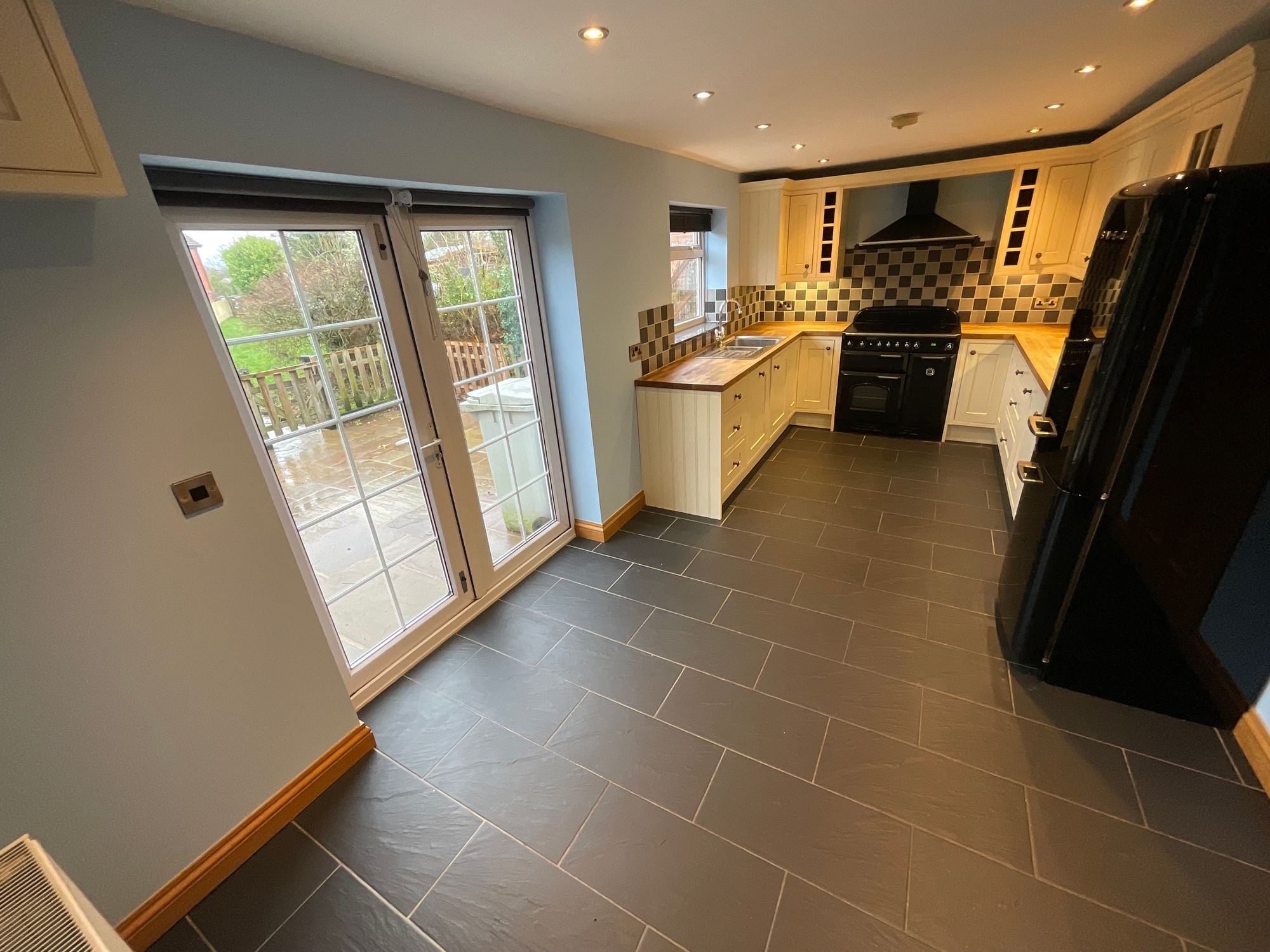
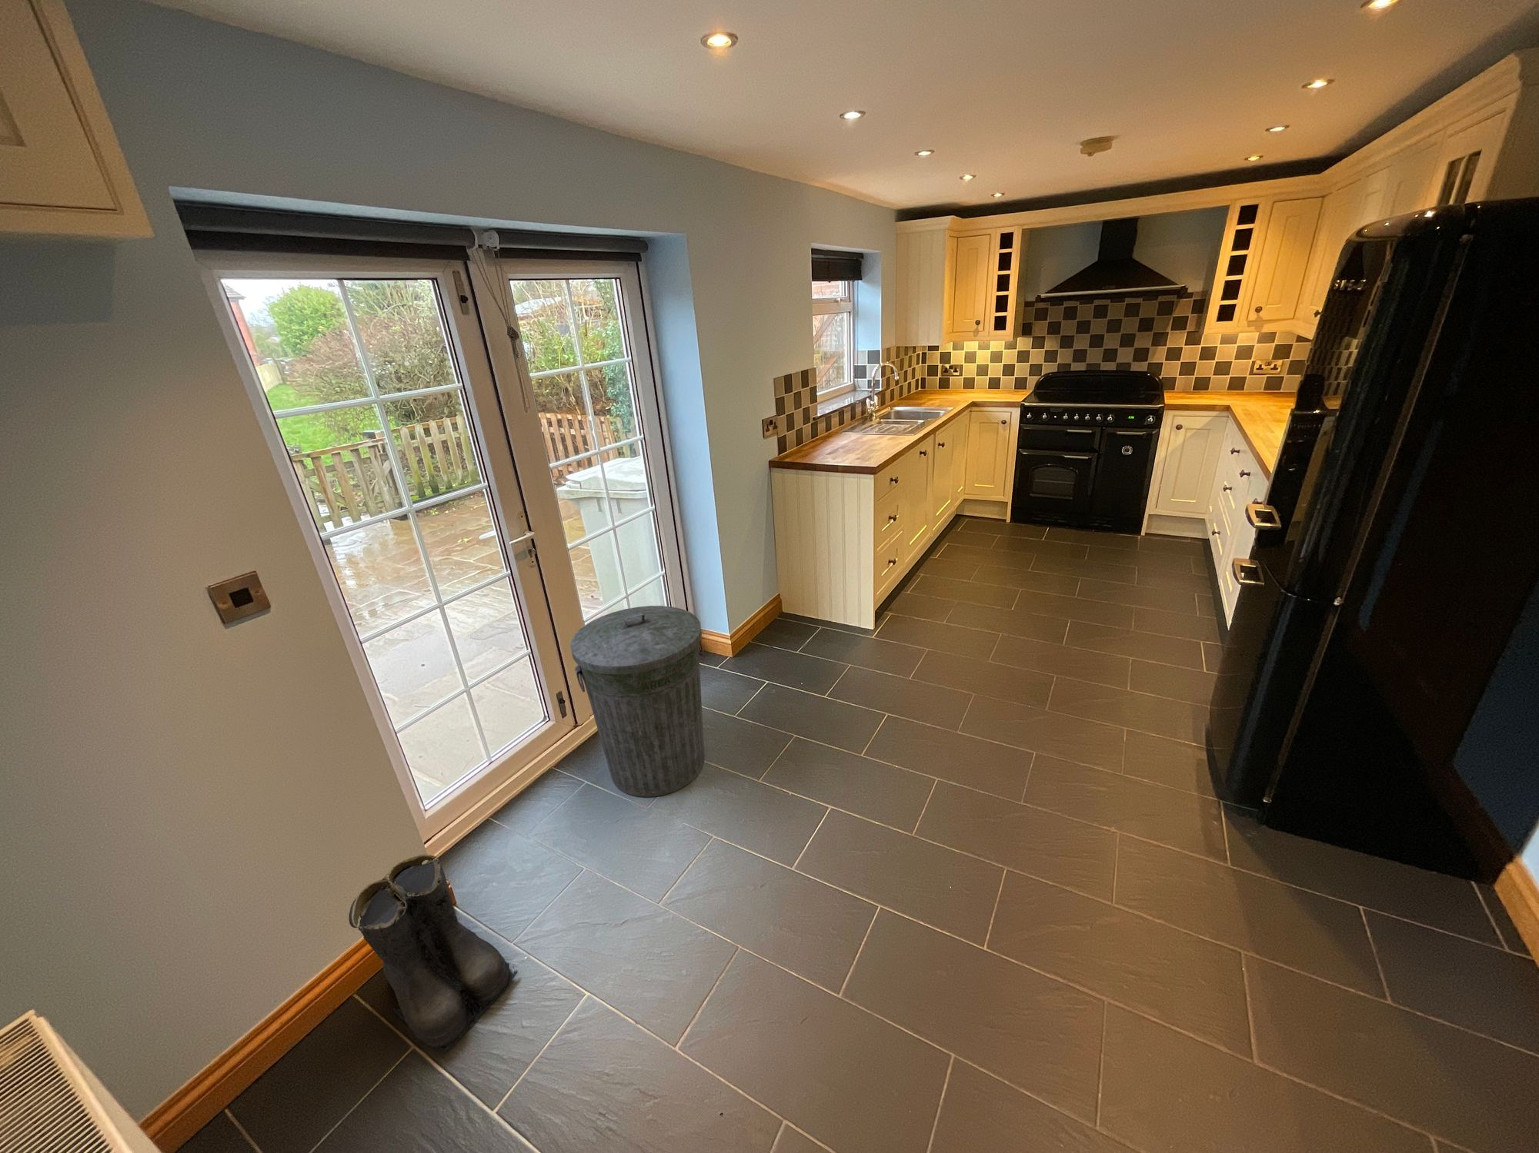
+ trash can (646, 693)
+ boots (430, 945)
